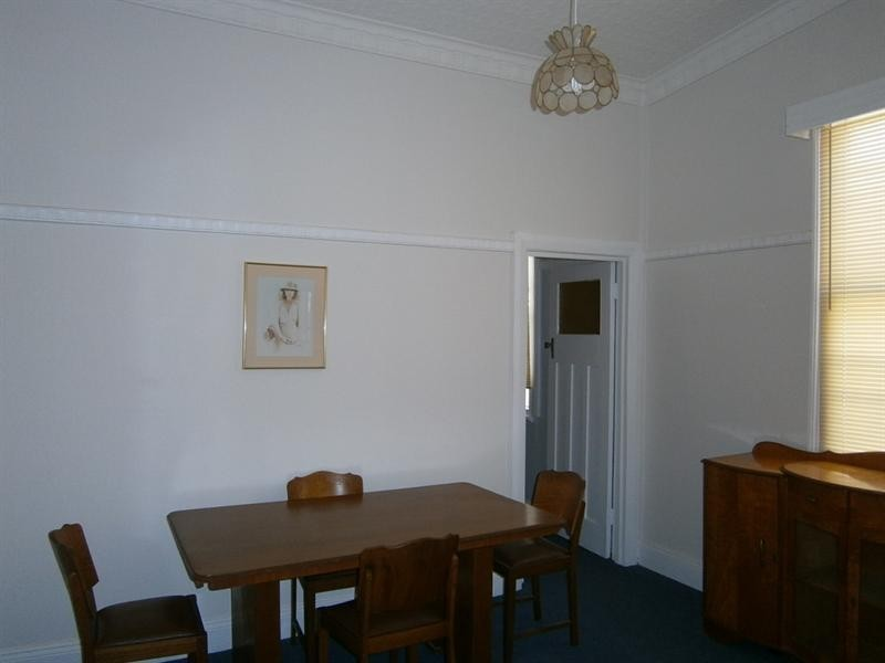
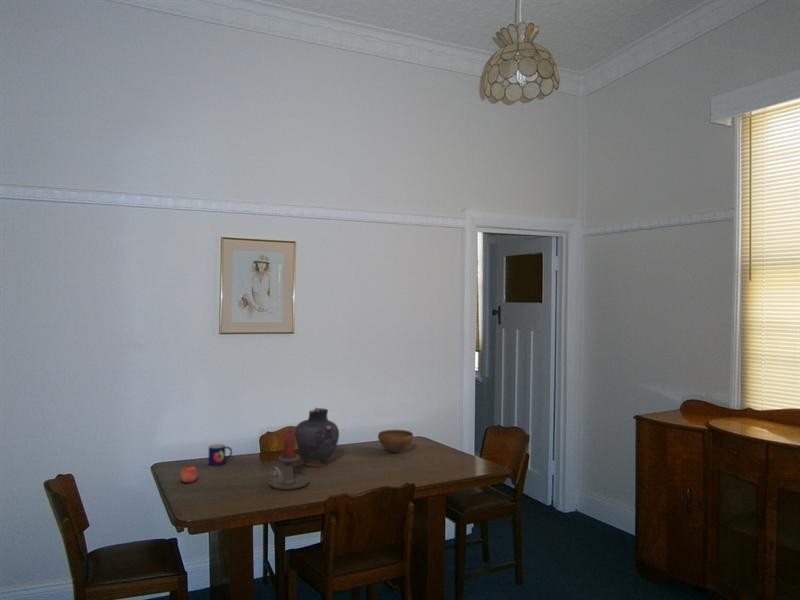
+ candle holder (285, 456)
+ vase (317, 435)
+ apple (188, 473)
+ bowl (395, 442)
+ mug (220, 454)
